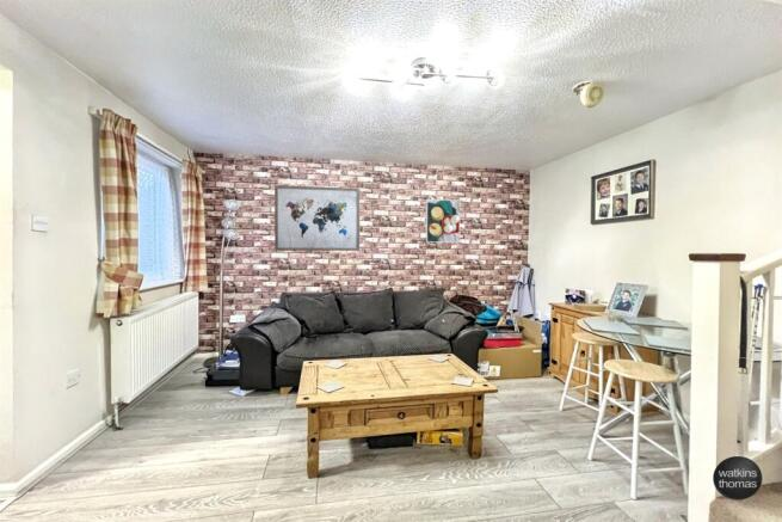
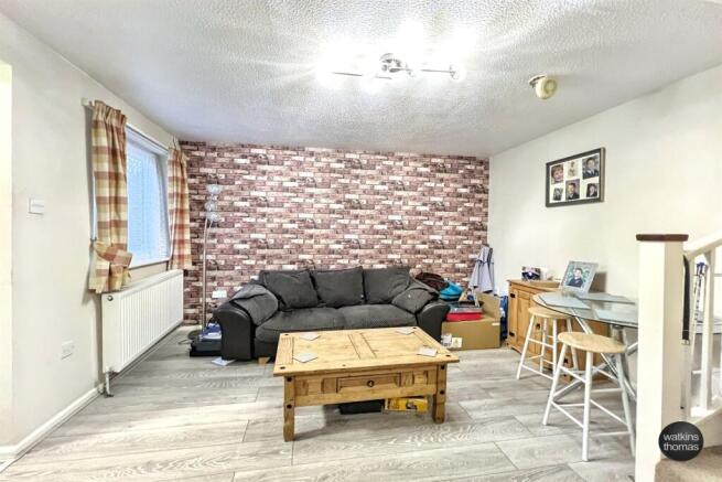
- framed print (443, 221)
- wall art (318, 219)
